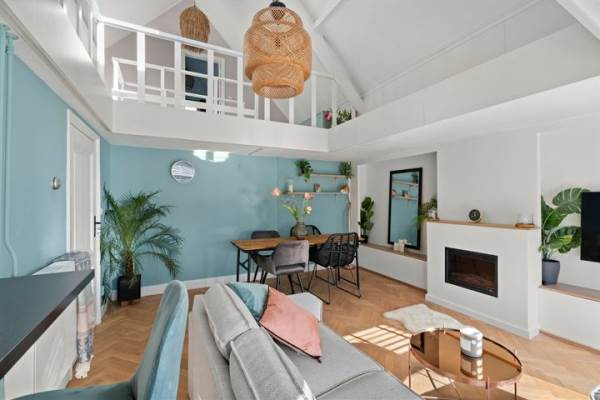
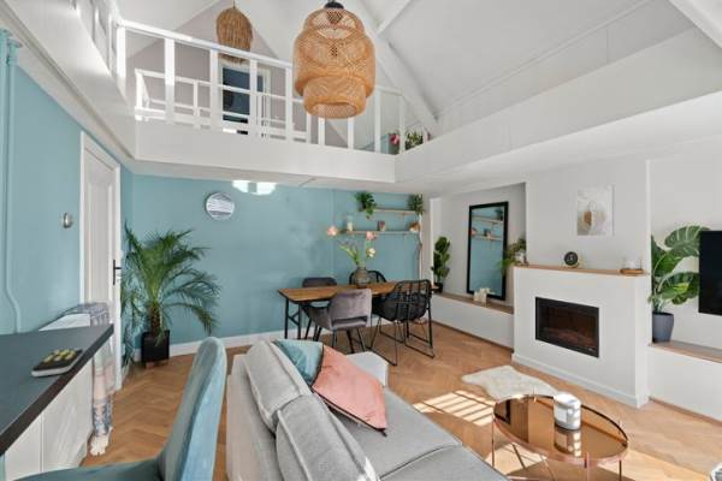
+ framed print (593, 212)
+ remote control (59, 361)
